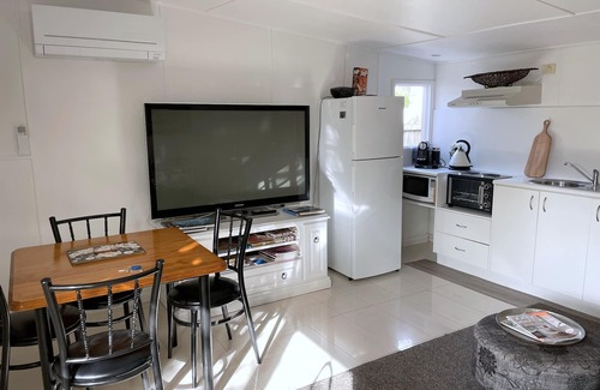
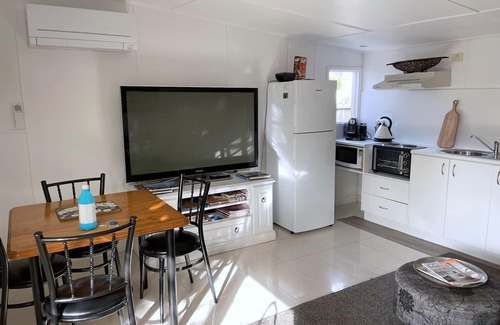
+ water bottle (86, 207)
